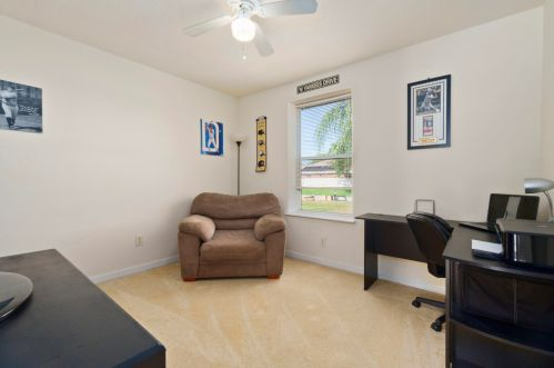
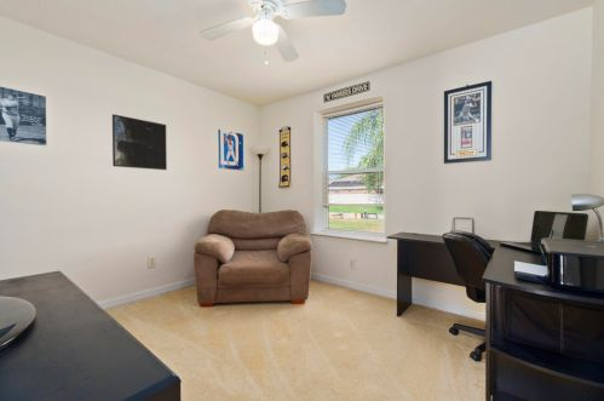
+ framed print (140, 143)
